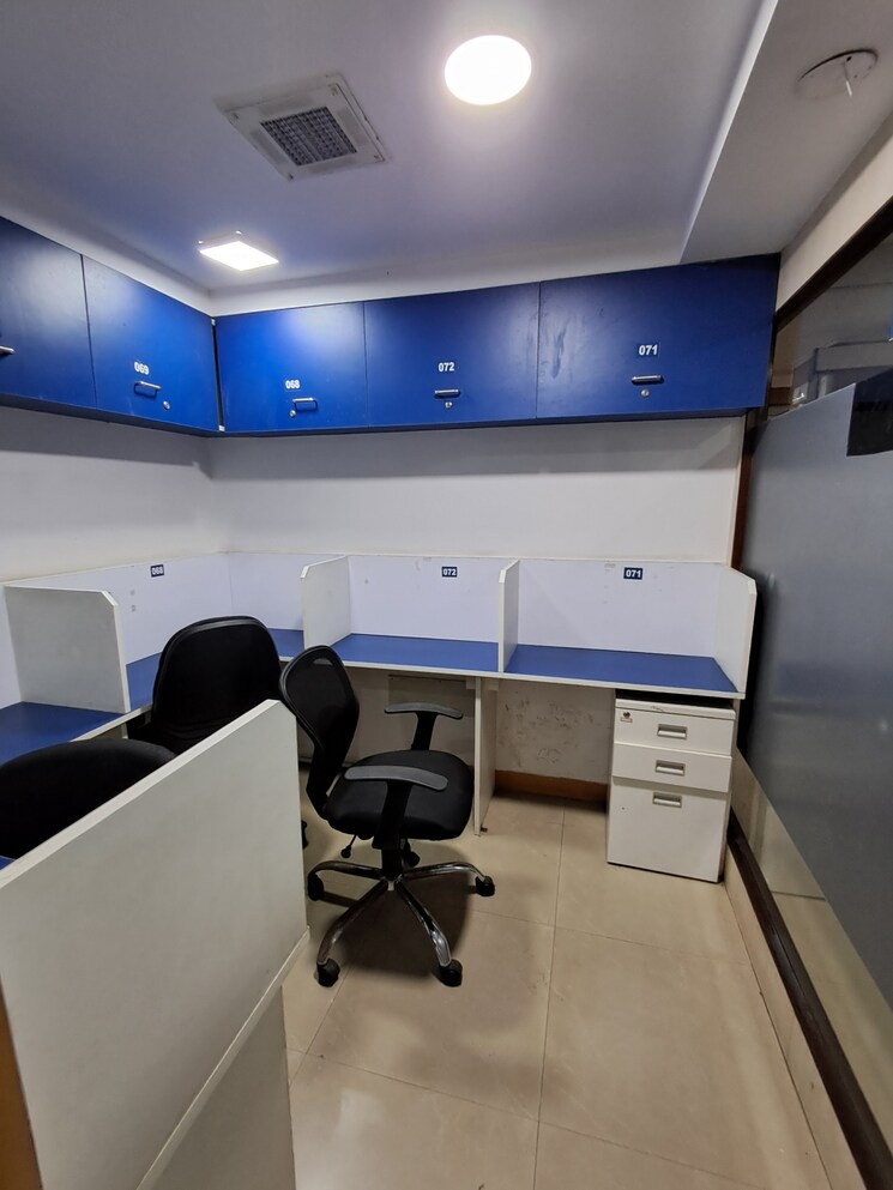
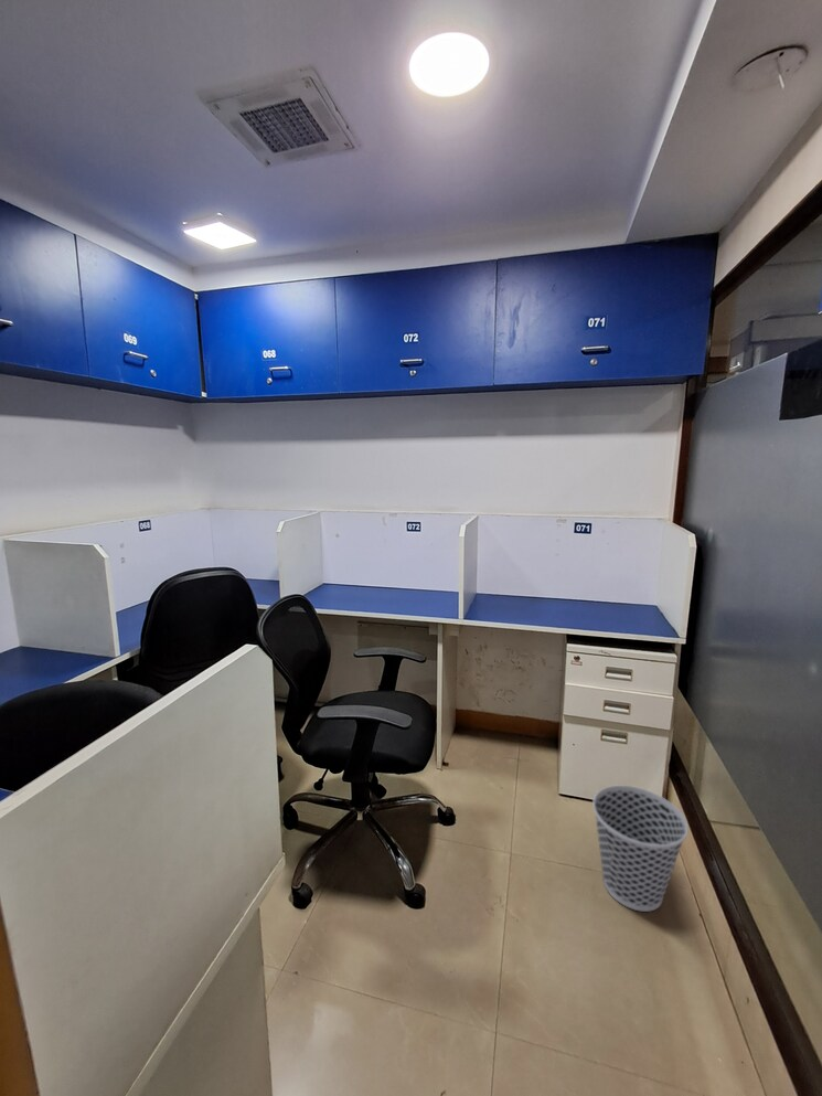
+ wastebasket (634, 850)
